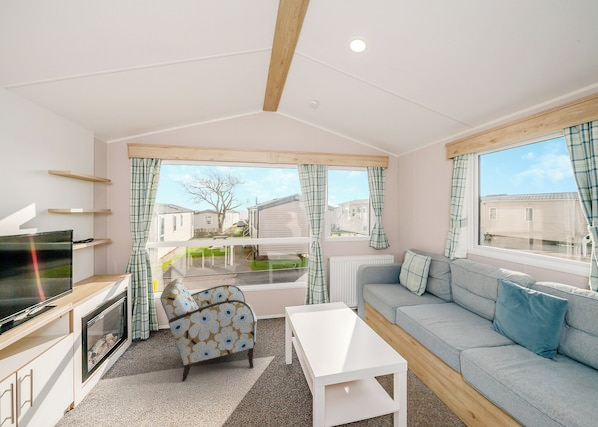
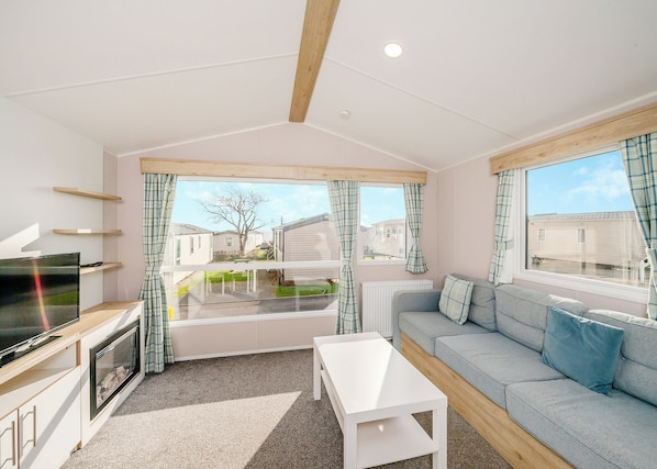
- armchair (212, 319)
